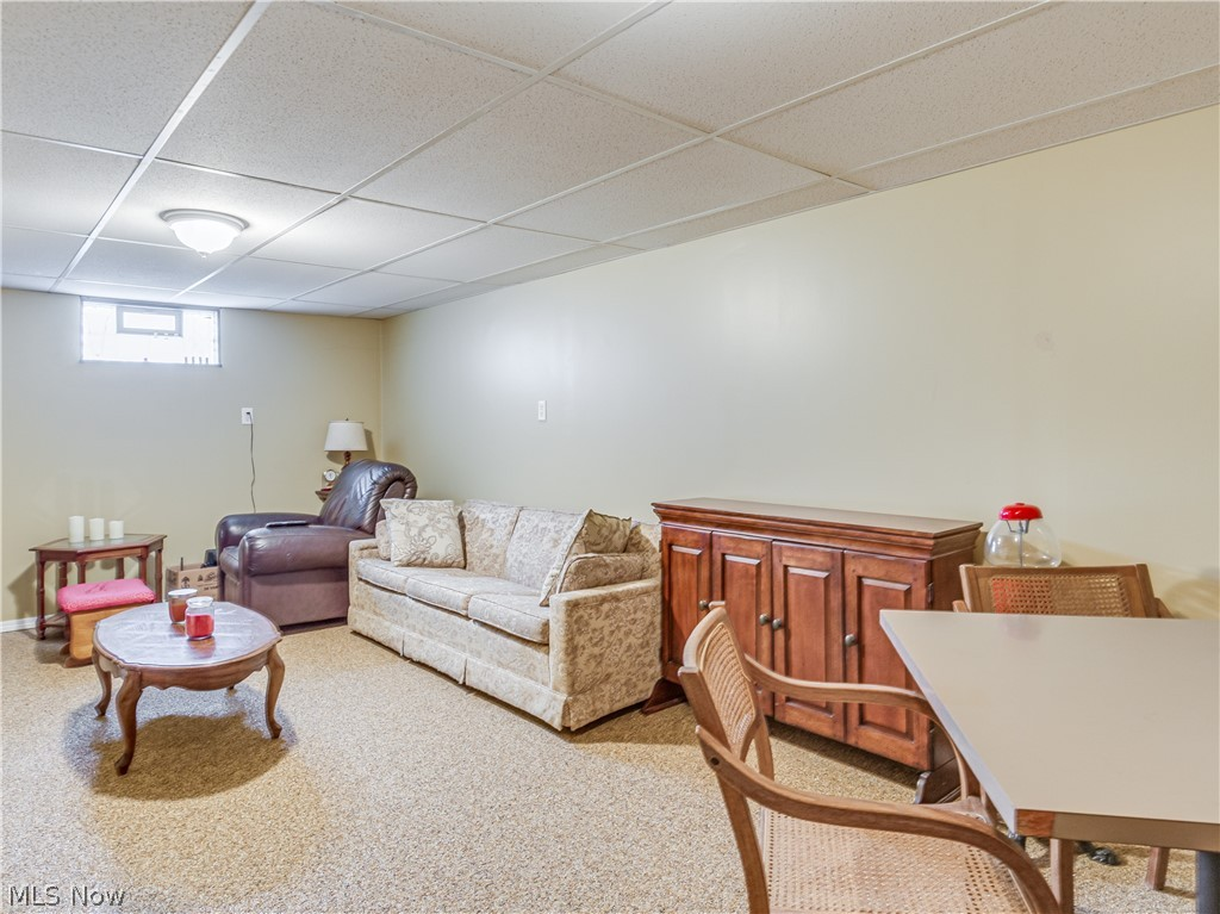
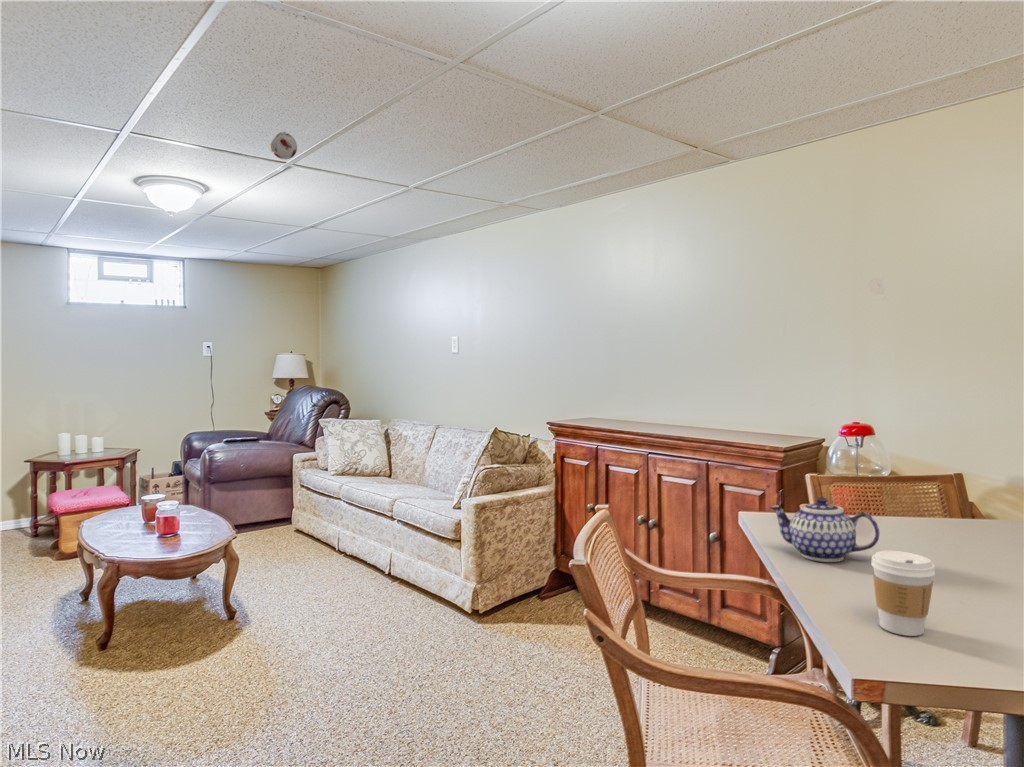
+ teapot (821, 526)
+ coffee cup (902, 591)
+ smoke detector (283, 145)
